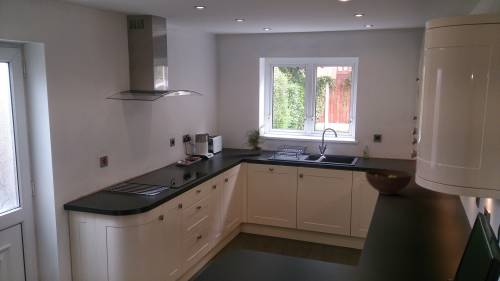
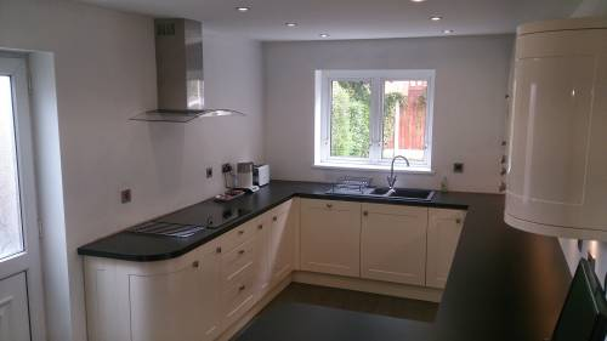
- fruit bowl (387, 183)
- potted plant (256, 140)
